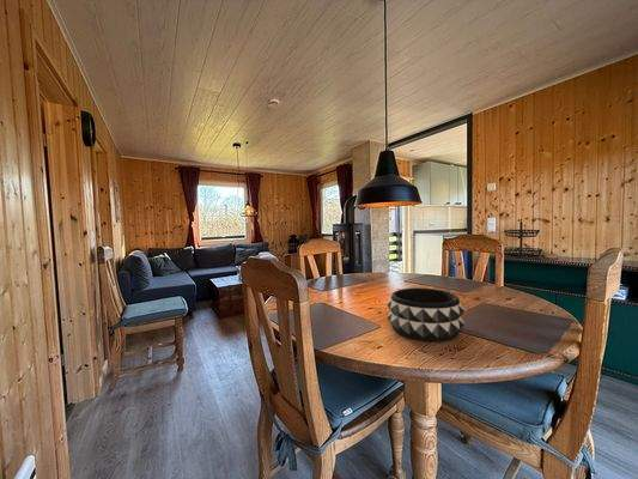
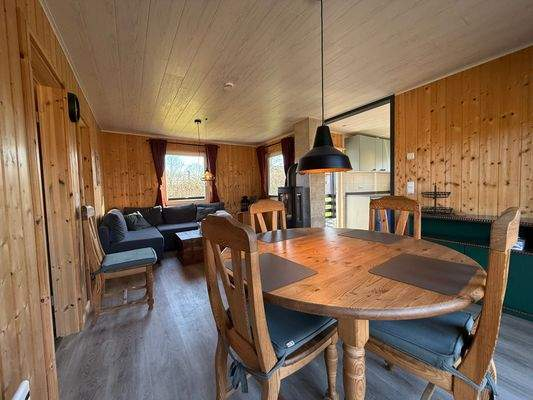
- decorative bowl (424, 311)
